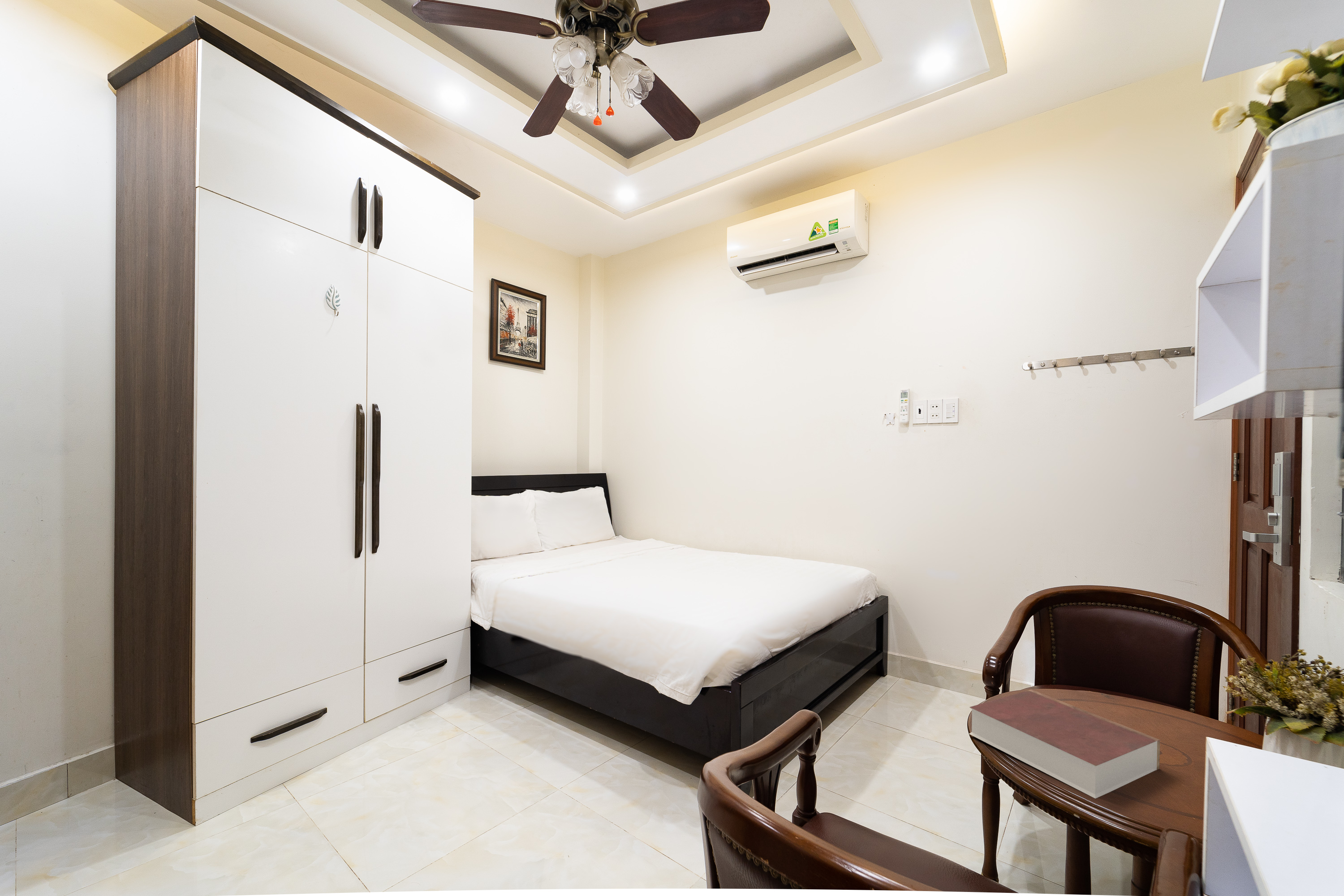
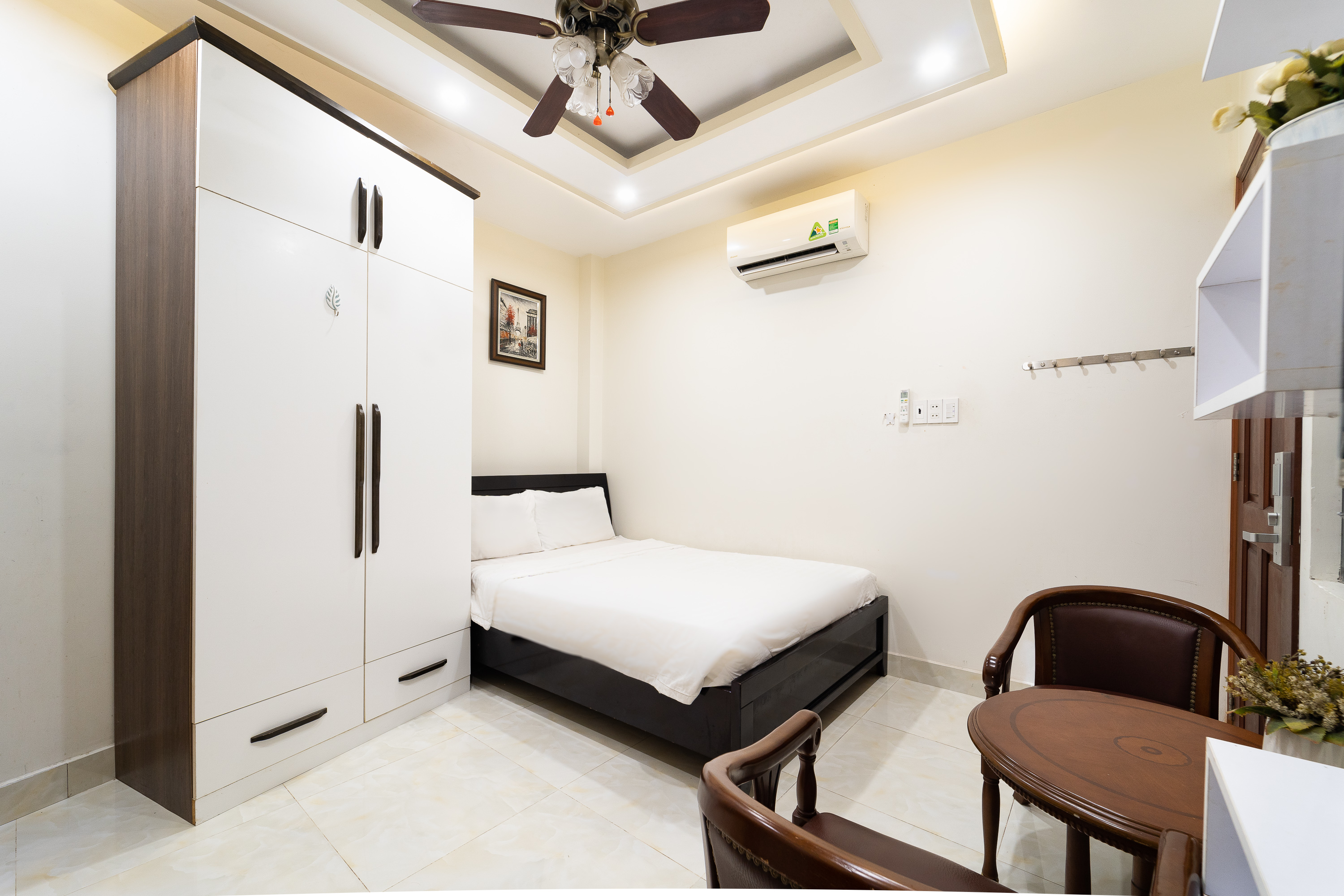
- book (1059, 737)
